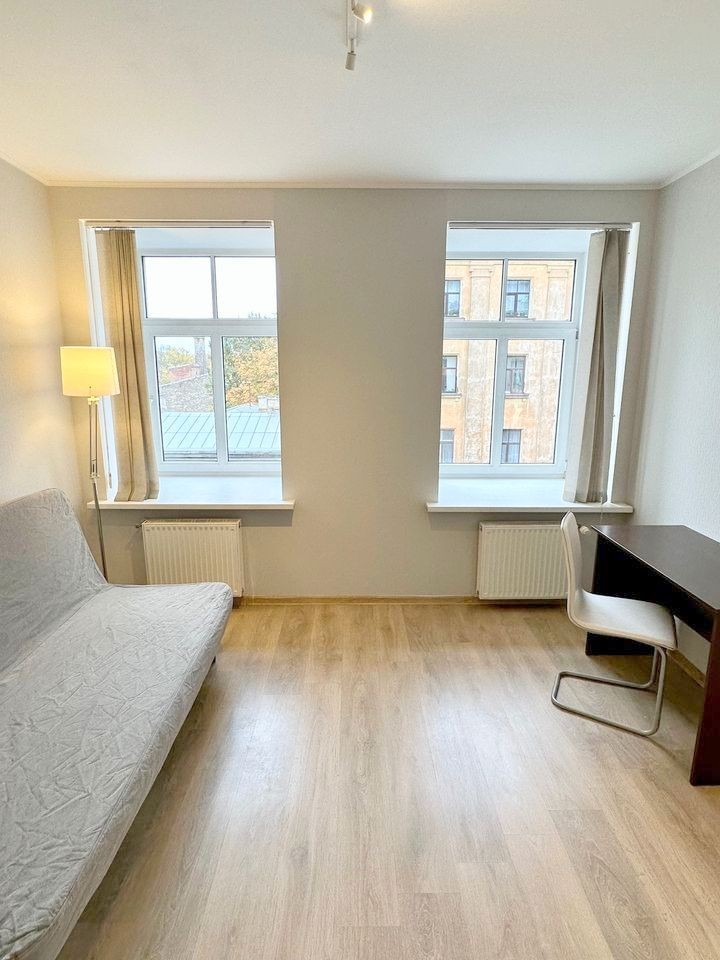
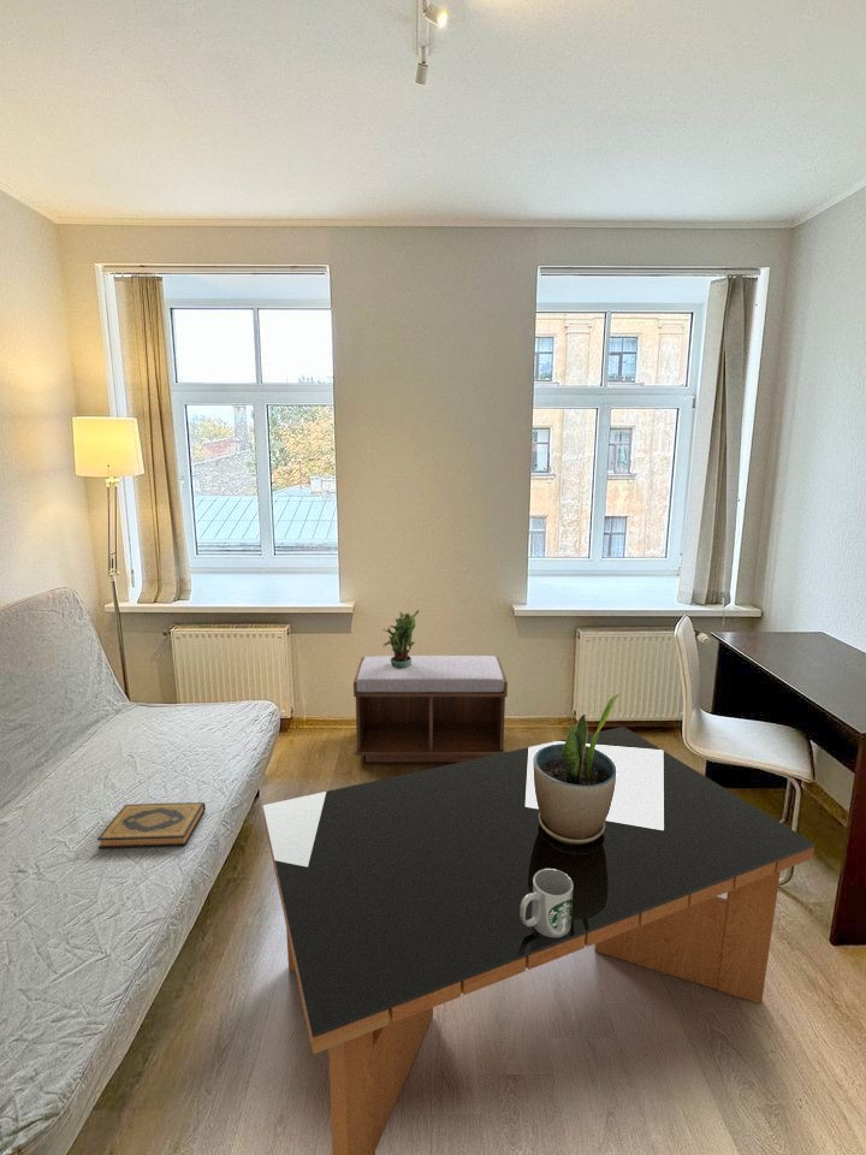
+ potted plant (401, 638)
+ potted plant (574, 759)
+ coffee table (520, 905)
+ hardback book (154, 823)
+ mug (545, 904)
+ bench (429, 706)
